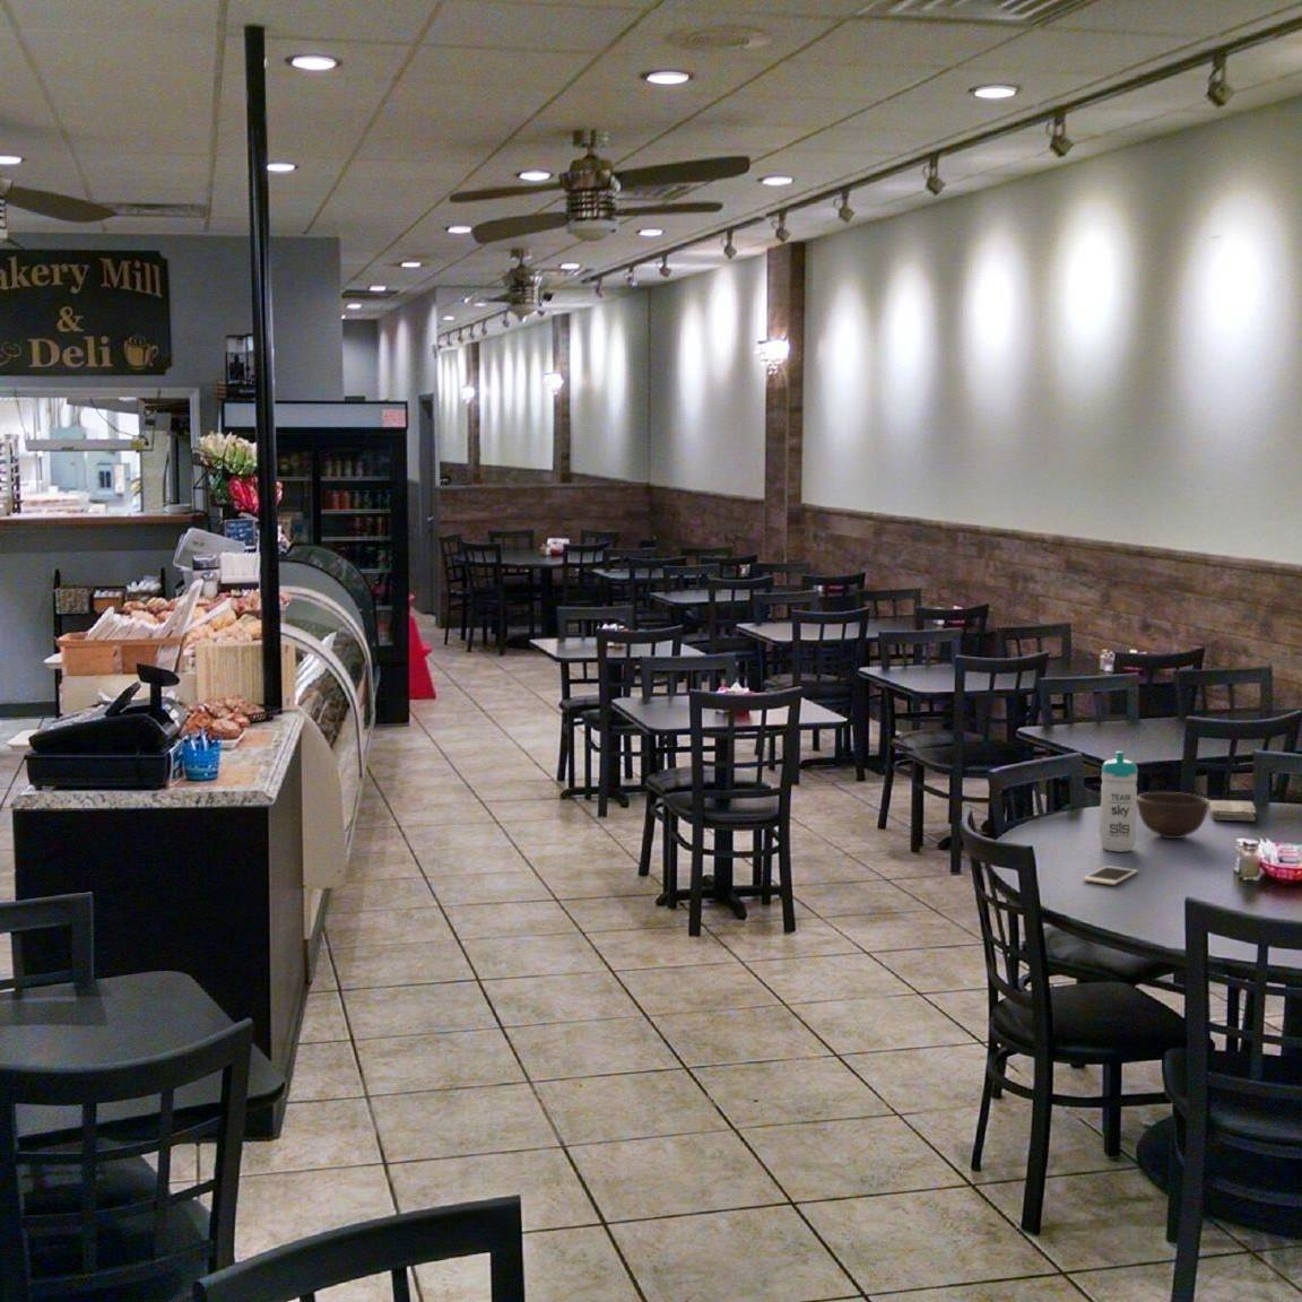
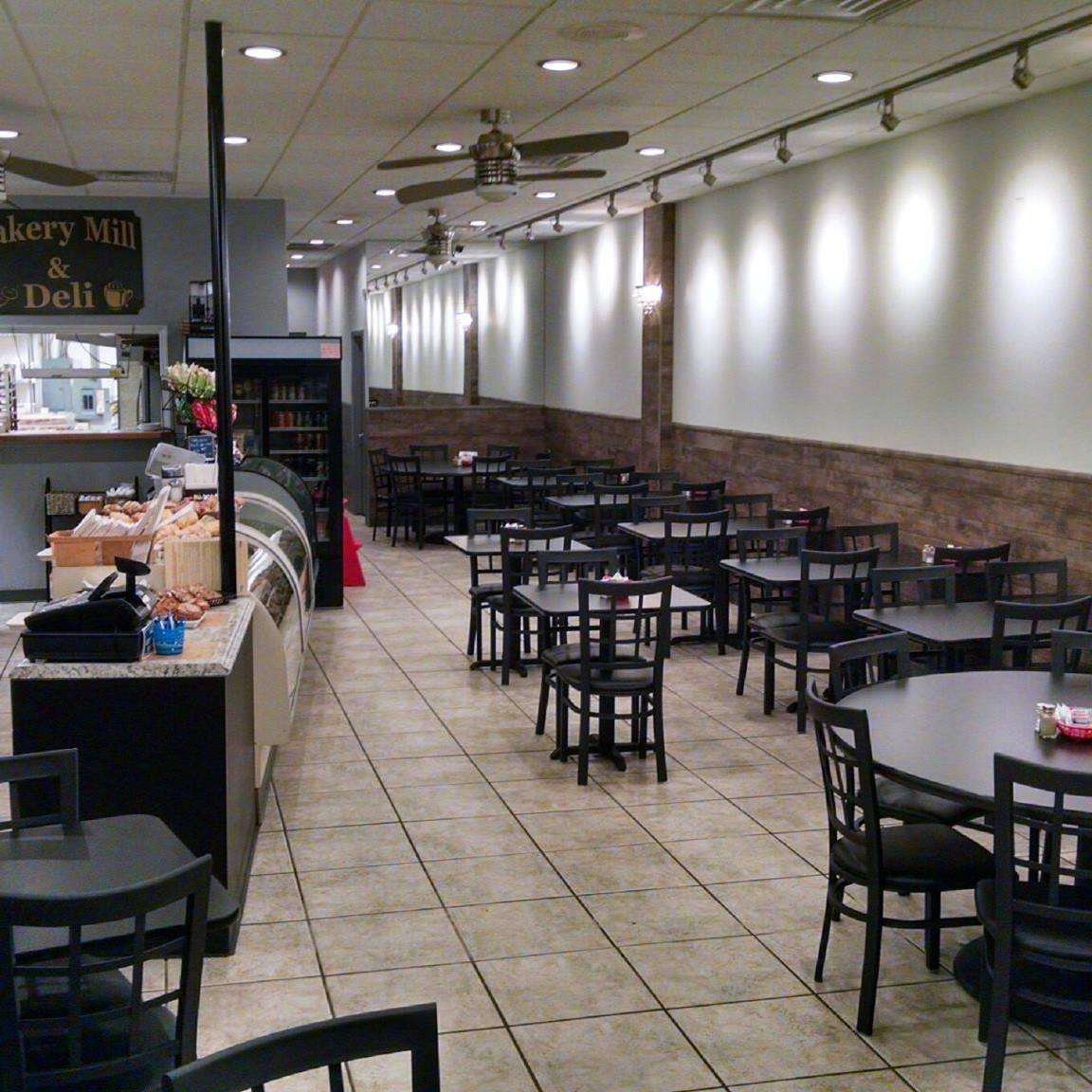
- washcloth (1230, 810)
- water bottle (1117, 800)
- bowl (1172, 817)
- cell phone (1110, 875)
